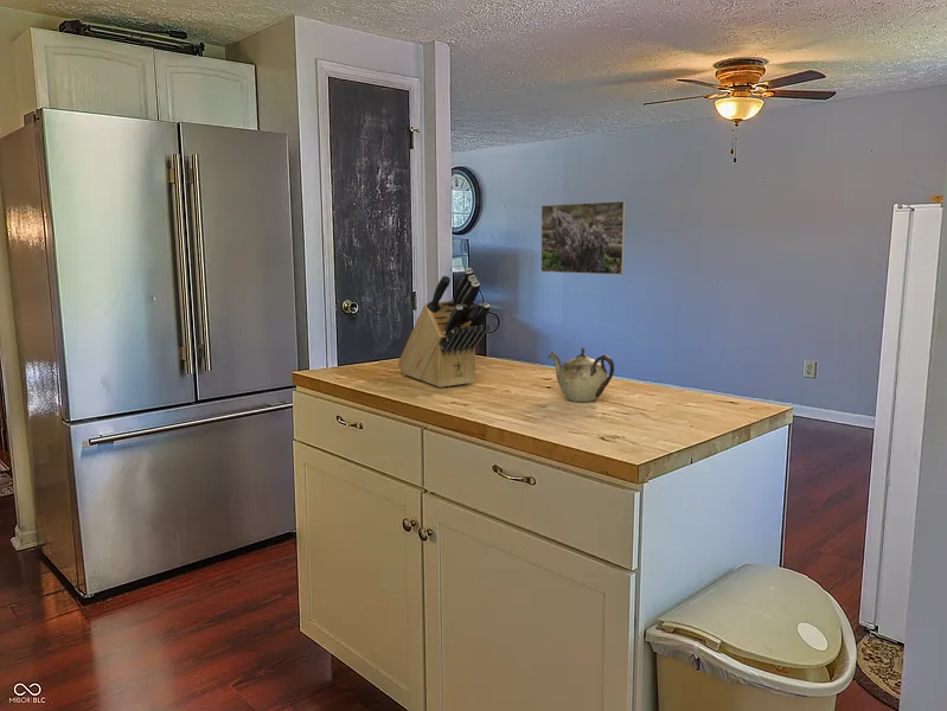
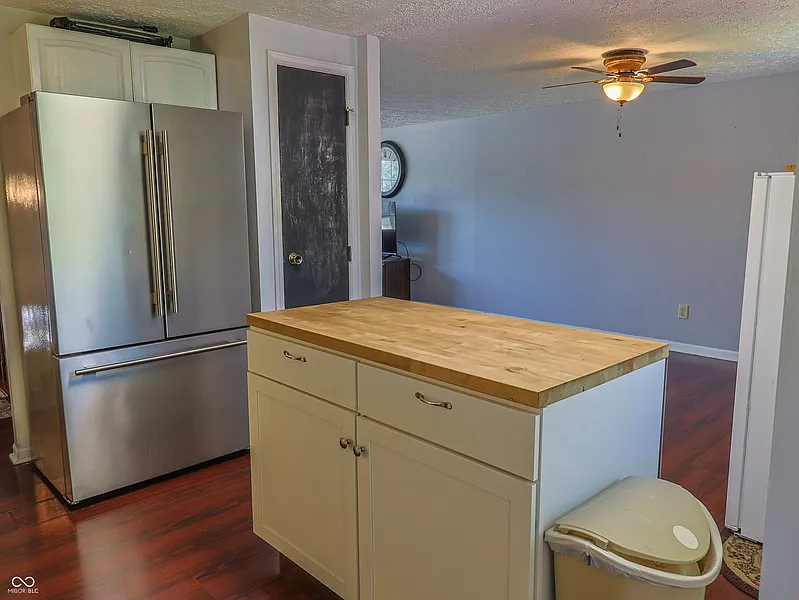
- knife block (441, 325)
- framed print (581, 238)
- teapot (578, 372)
